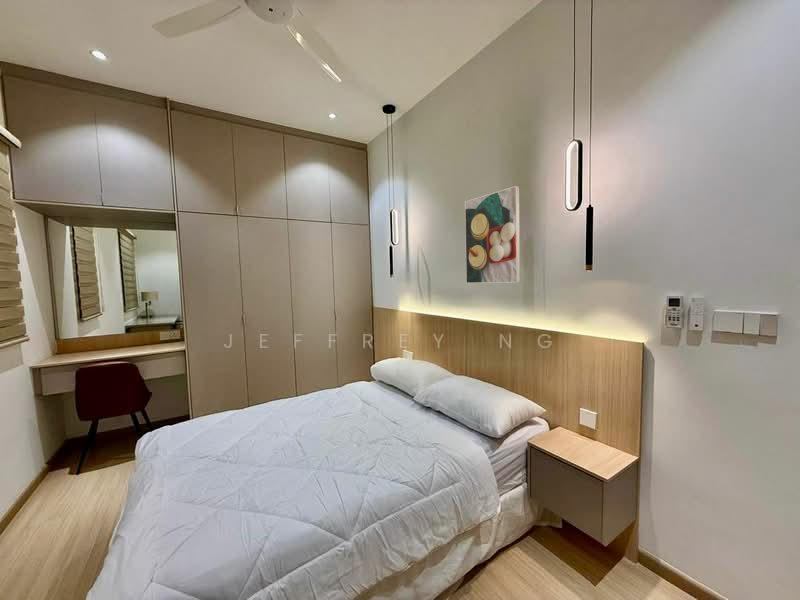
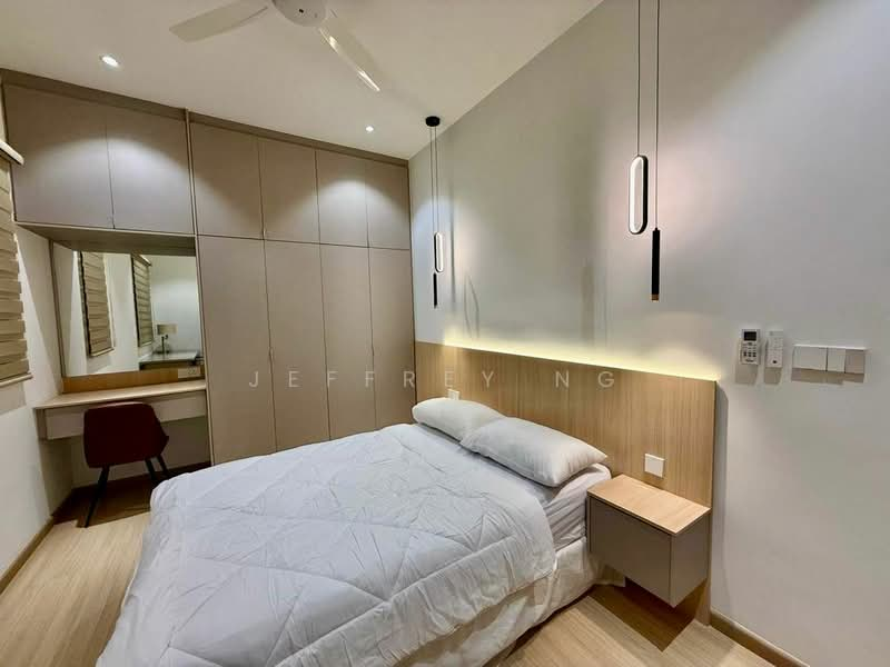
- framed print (490, 239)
